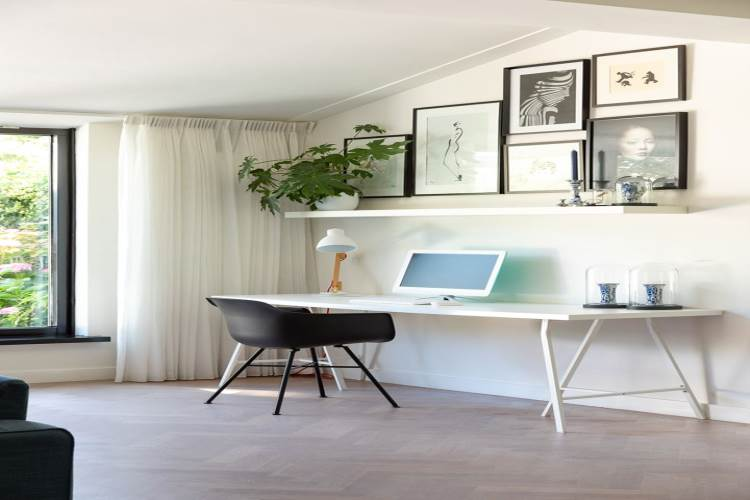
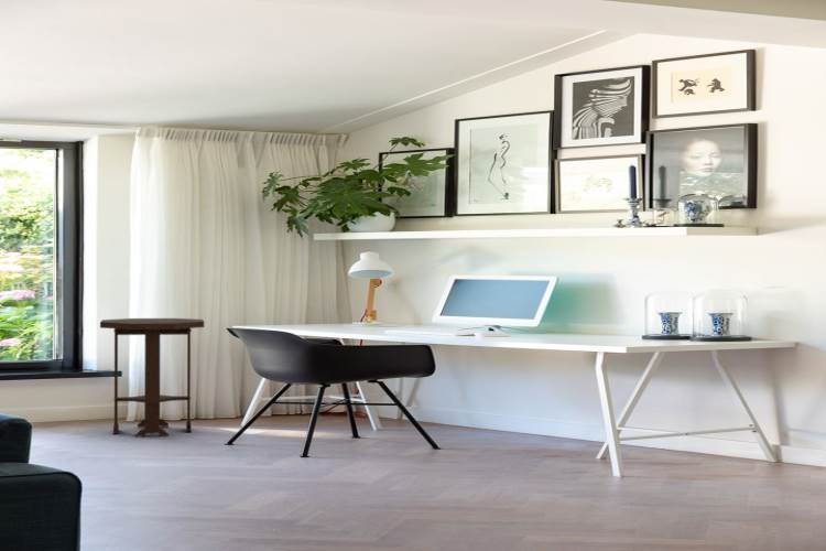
+ side table (152, 376)
